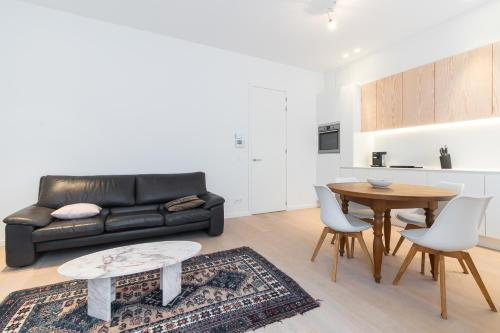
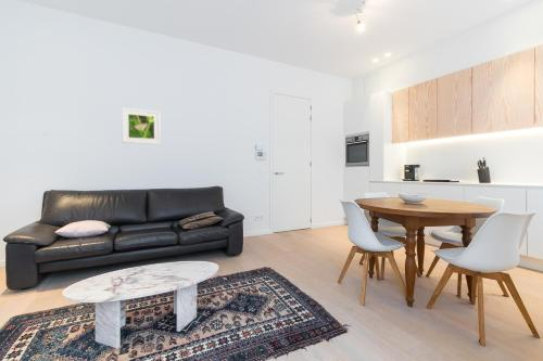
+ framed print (141, 126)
